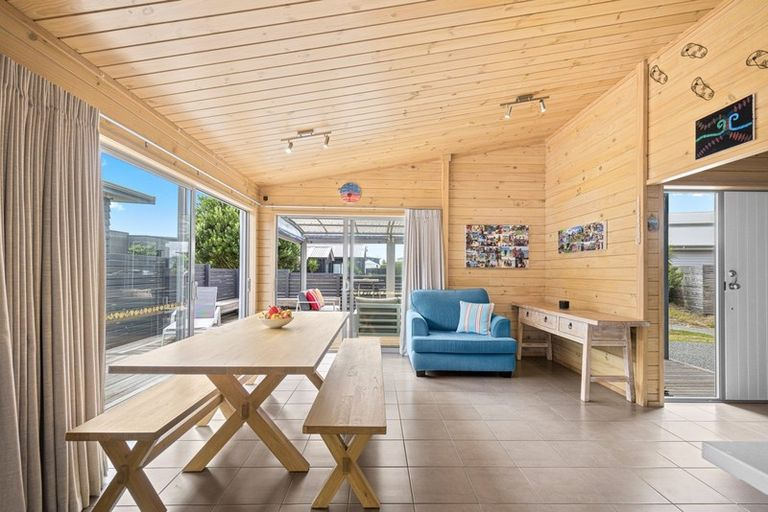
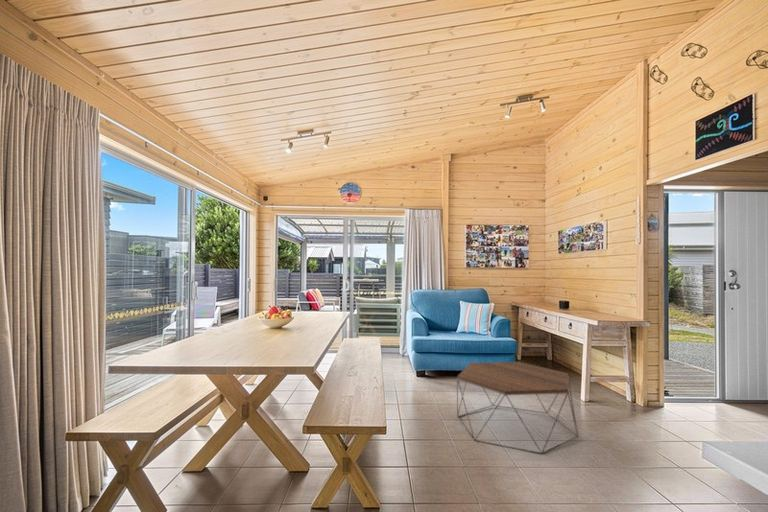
+ coffee table (510, 401)
